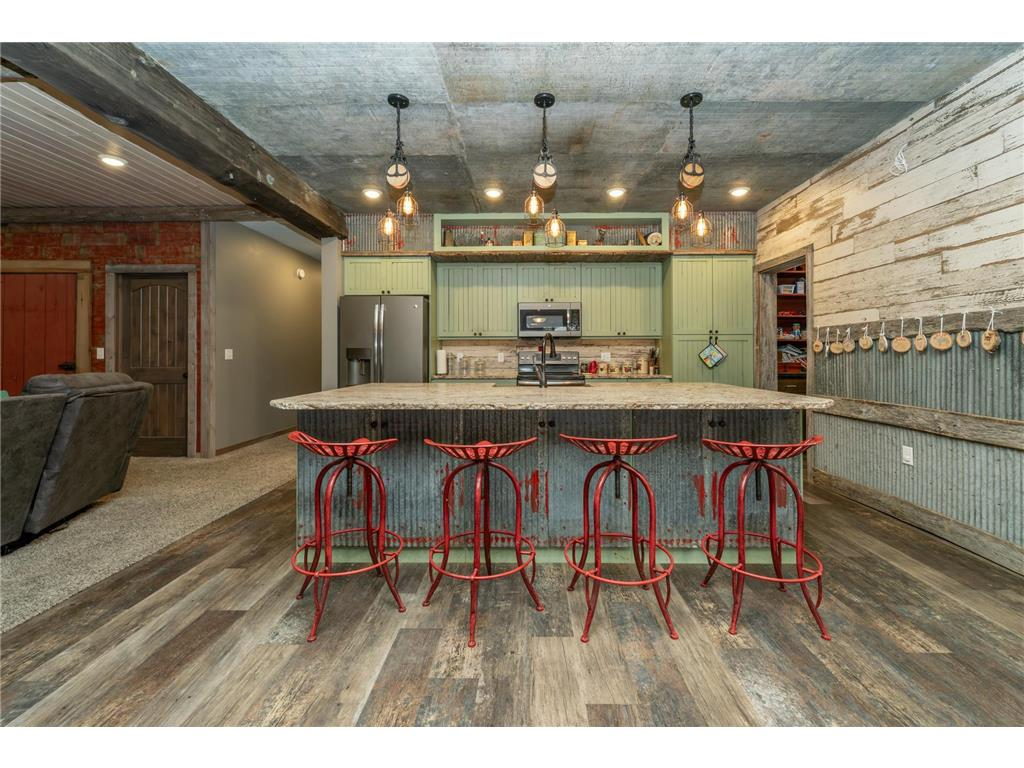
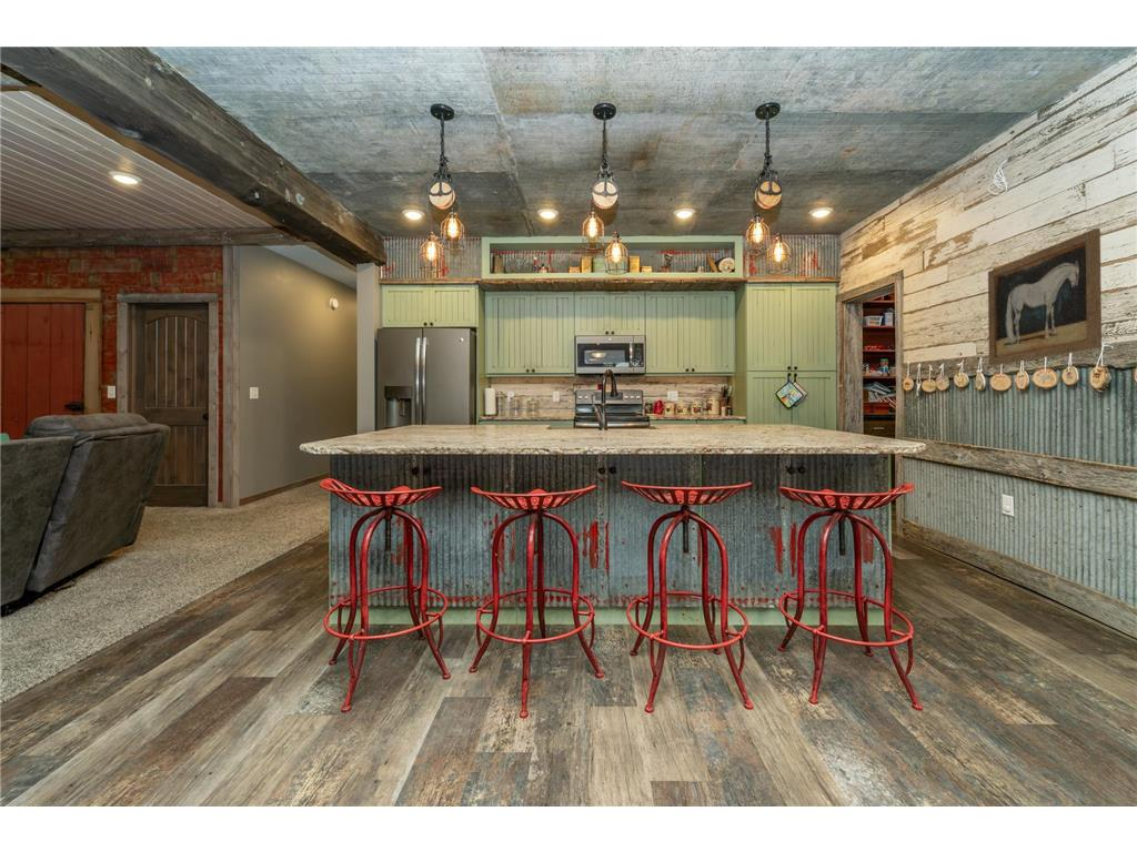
+ wall art (1037, 305)
